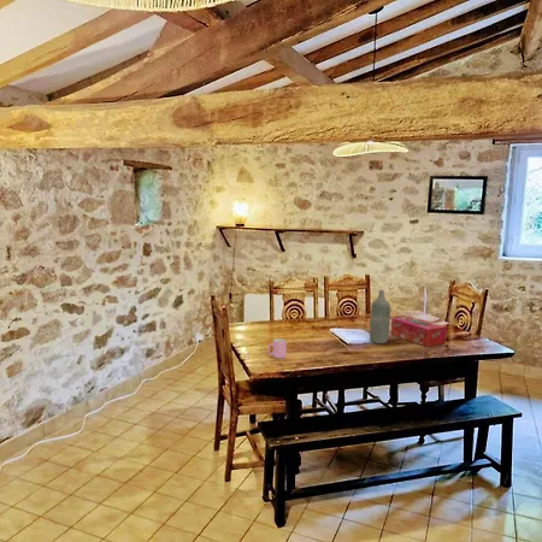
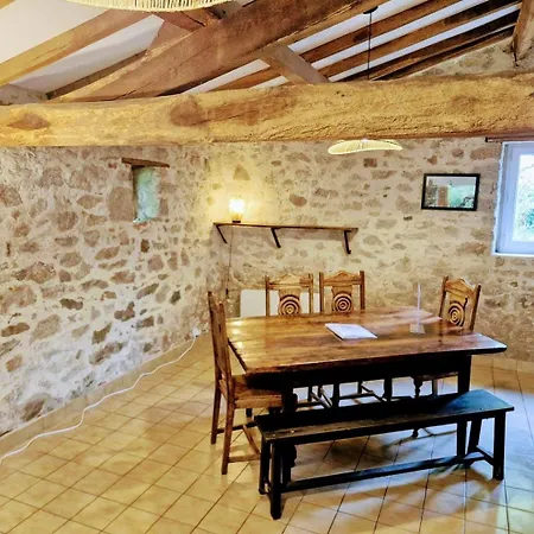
- cup (276, 348)
- tissue box (417, 330)
- bottle (379, 316)
